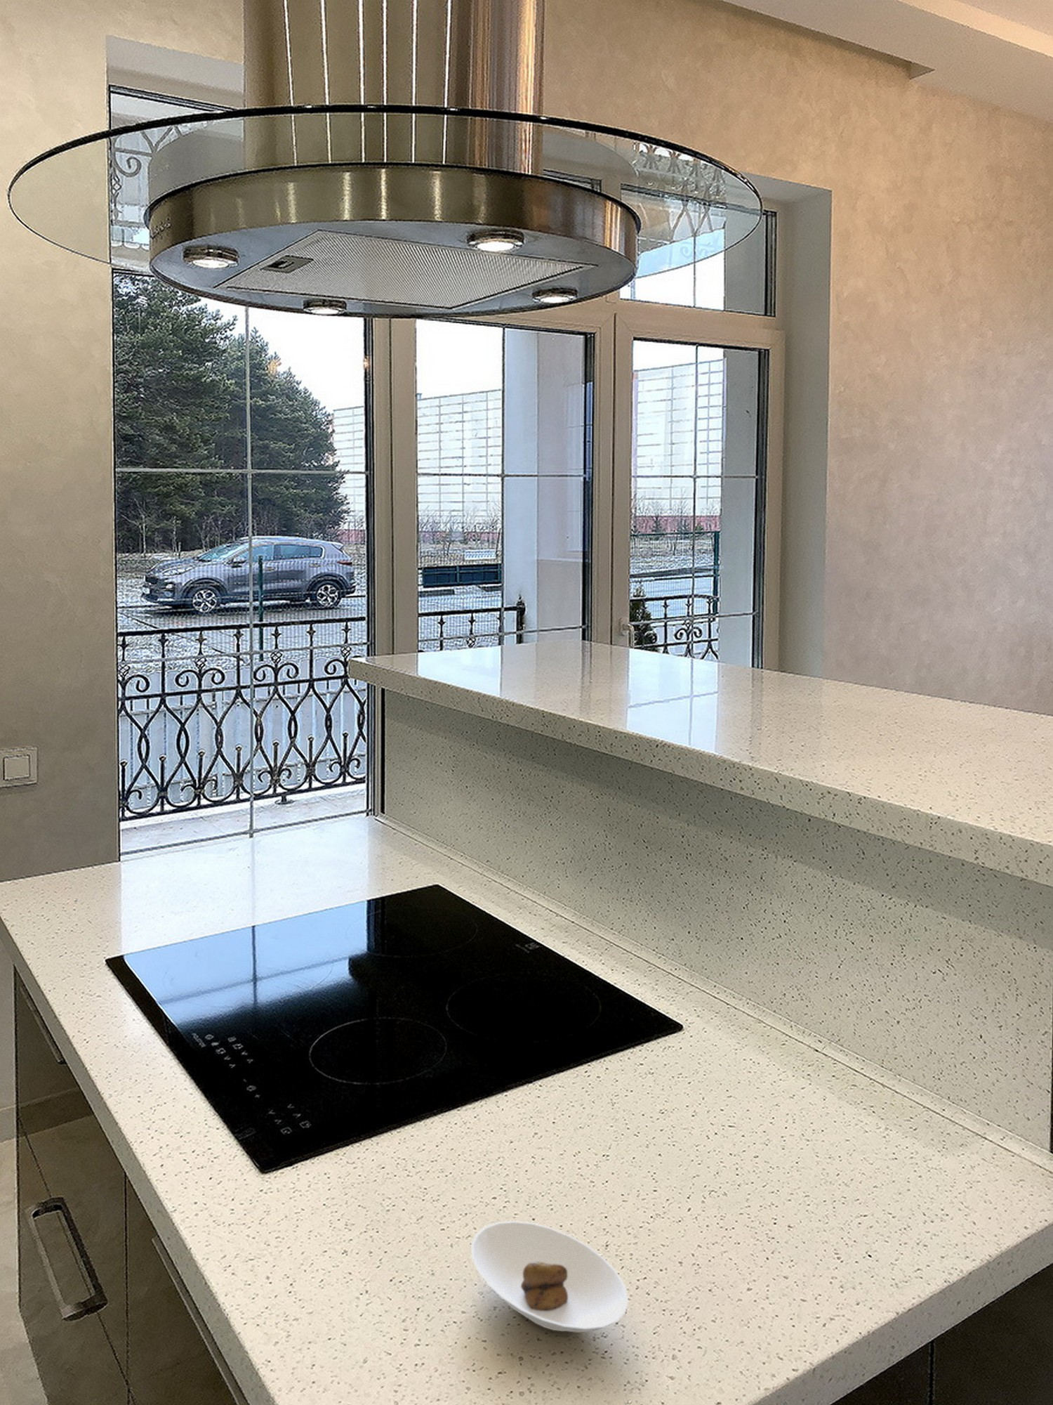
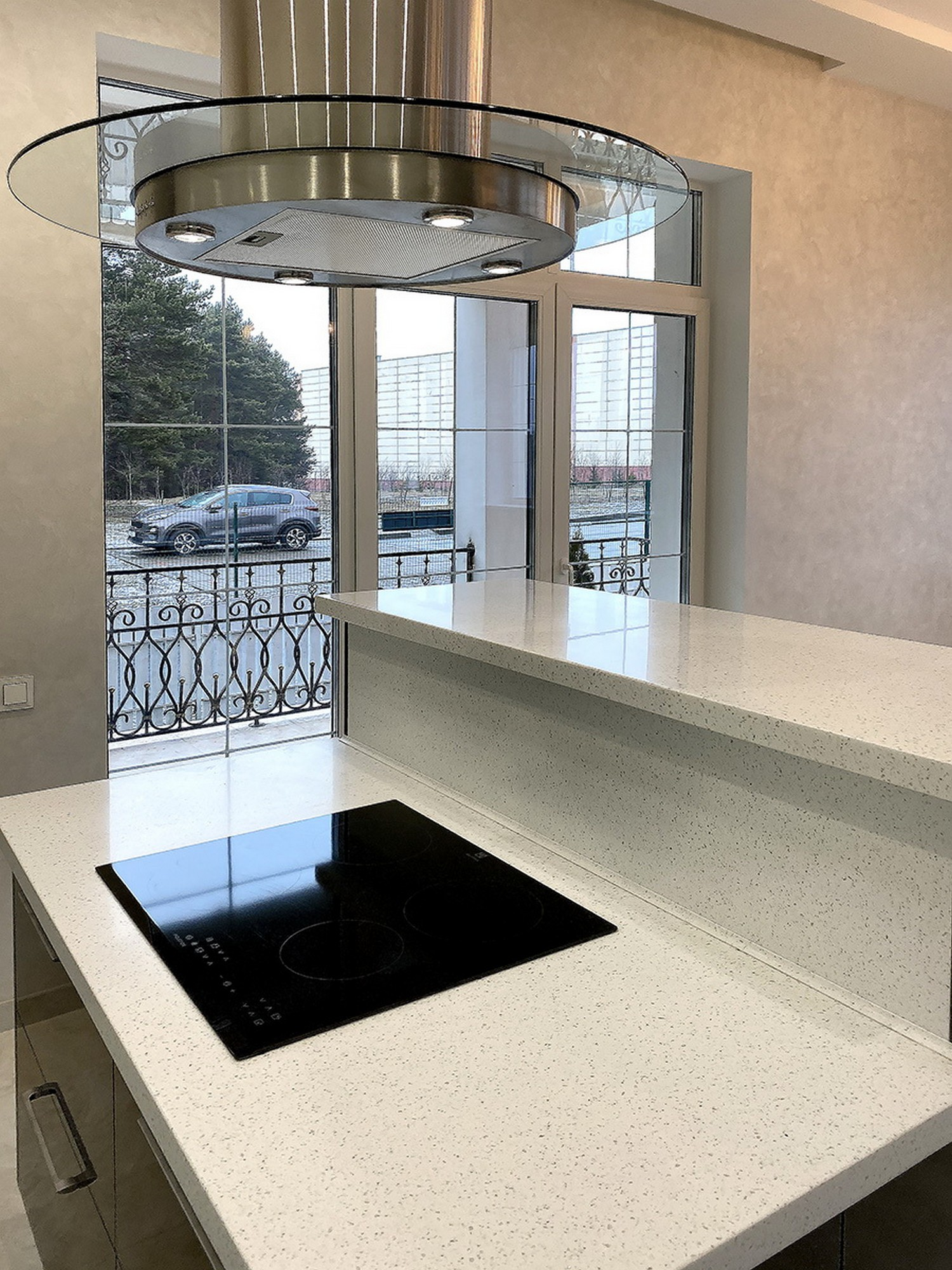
- saucer (546, 1283)
